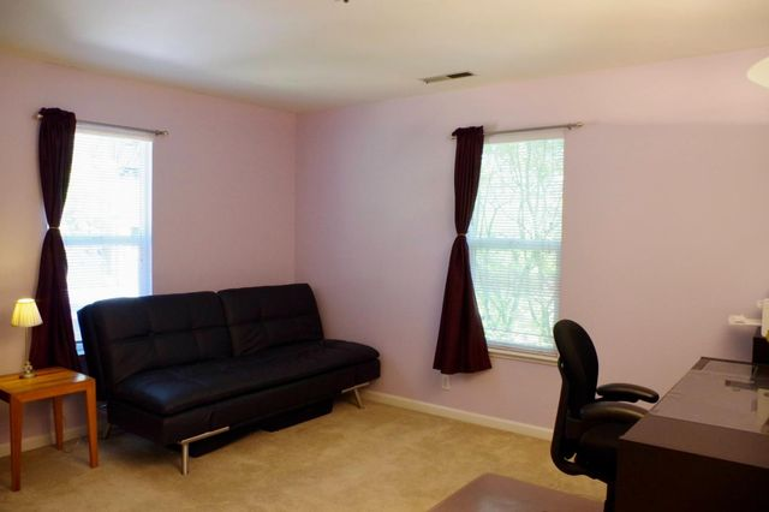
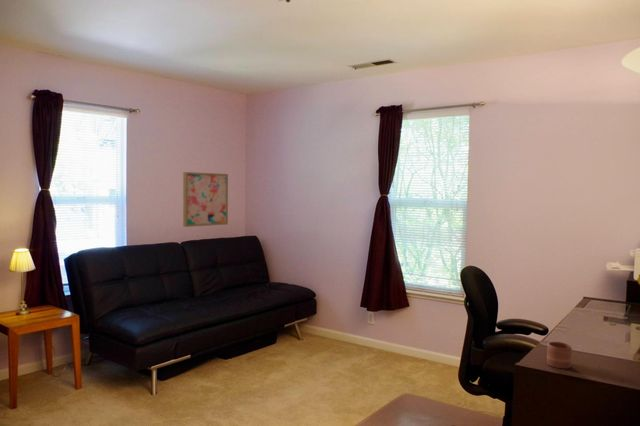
+ mug (559, 353)
+ wall art (206, 199)
